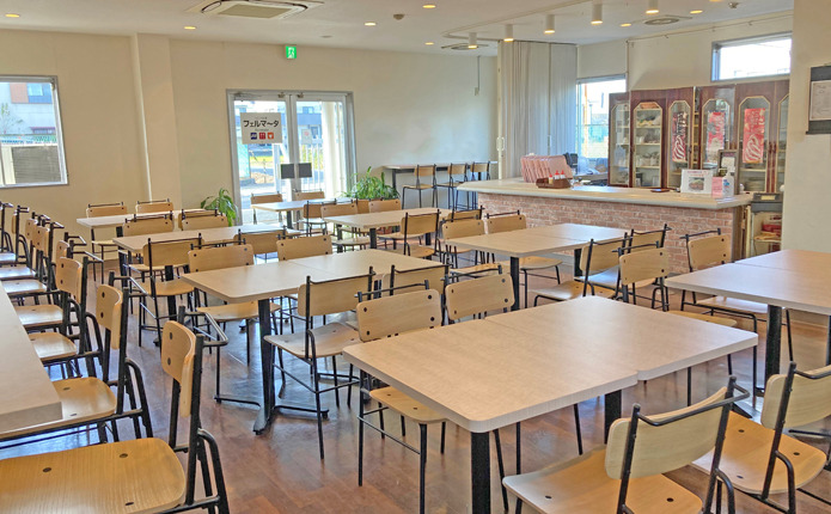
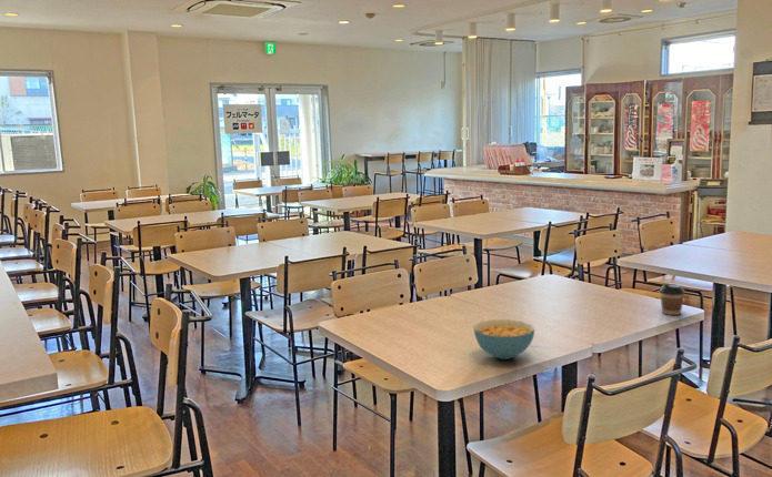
+ cereal bowl (503, 342)
+ coffee cup (671, 297)
